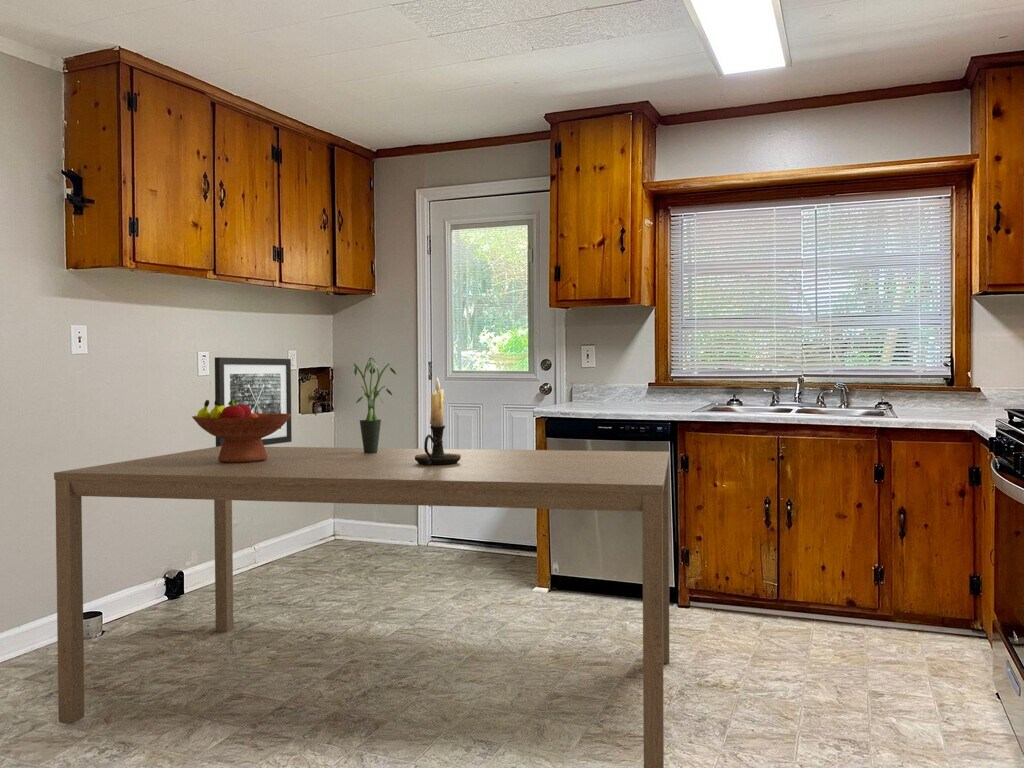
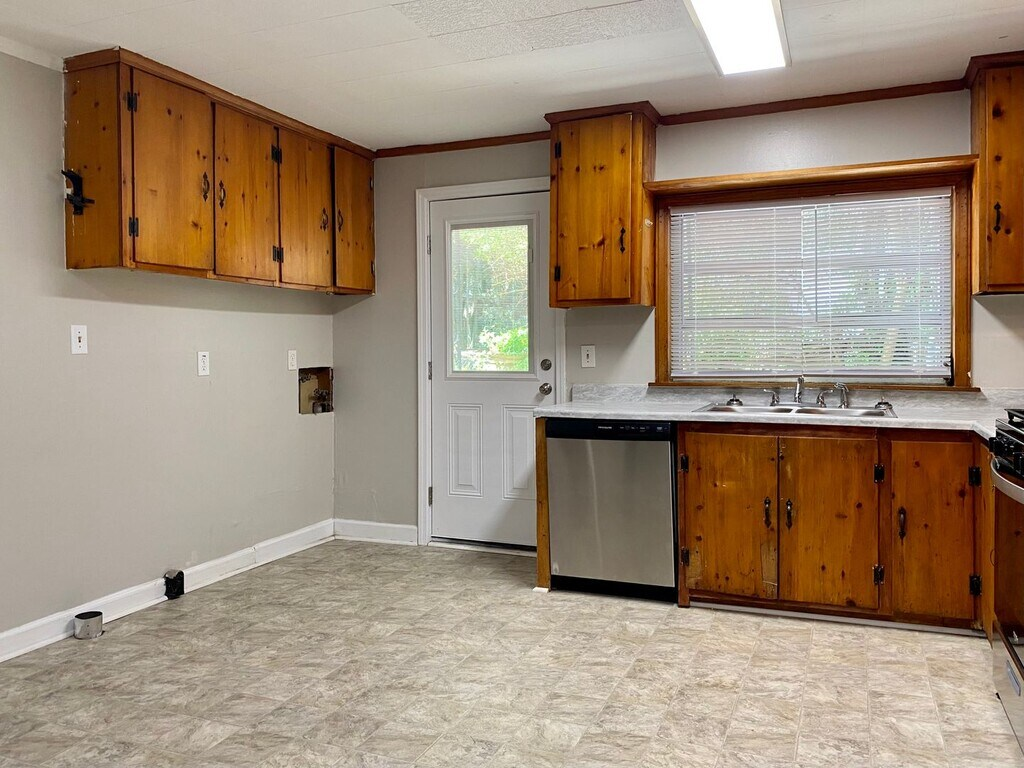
- potted plant (374, 404)
- dining table (391, 504)
- candle holder (435, 419)
- fruit bowl (242, 428)
- wall art (255, 402)
